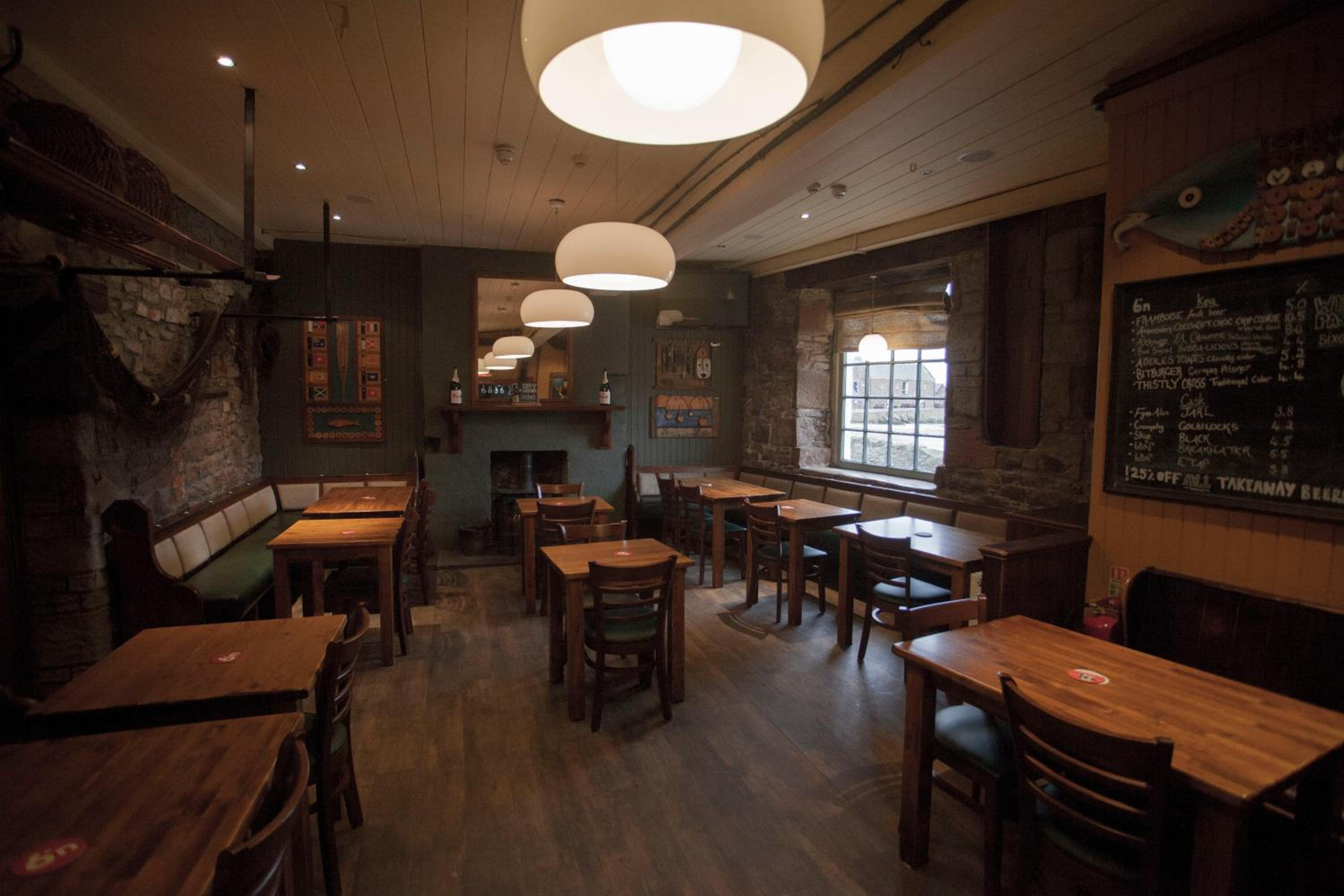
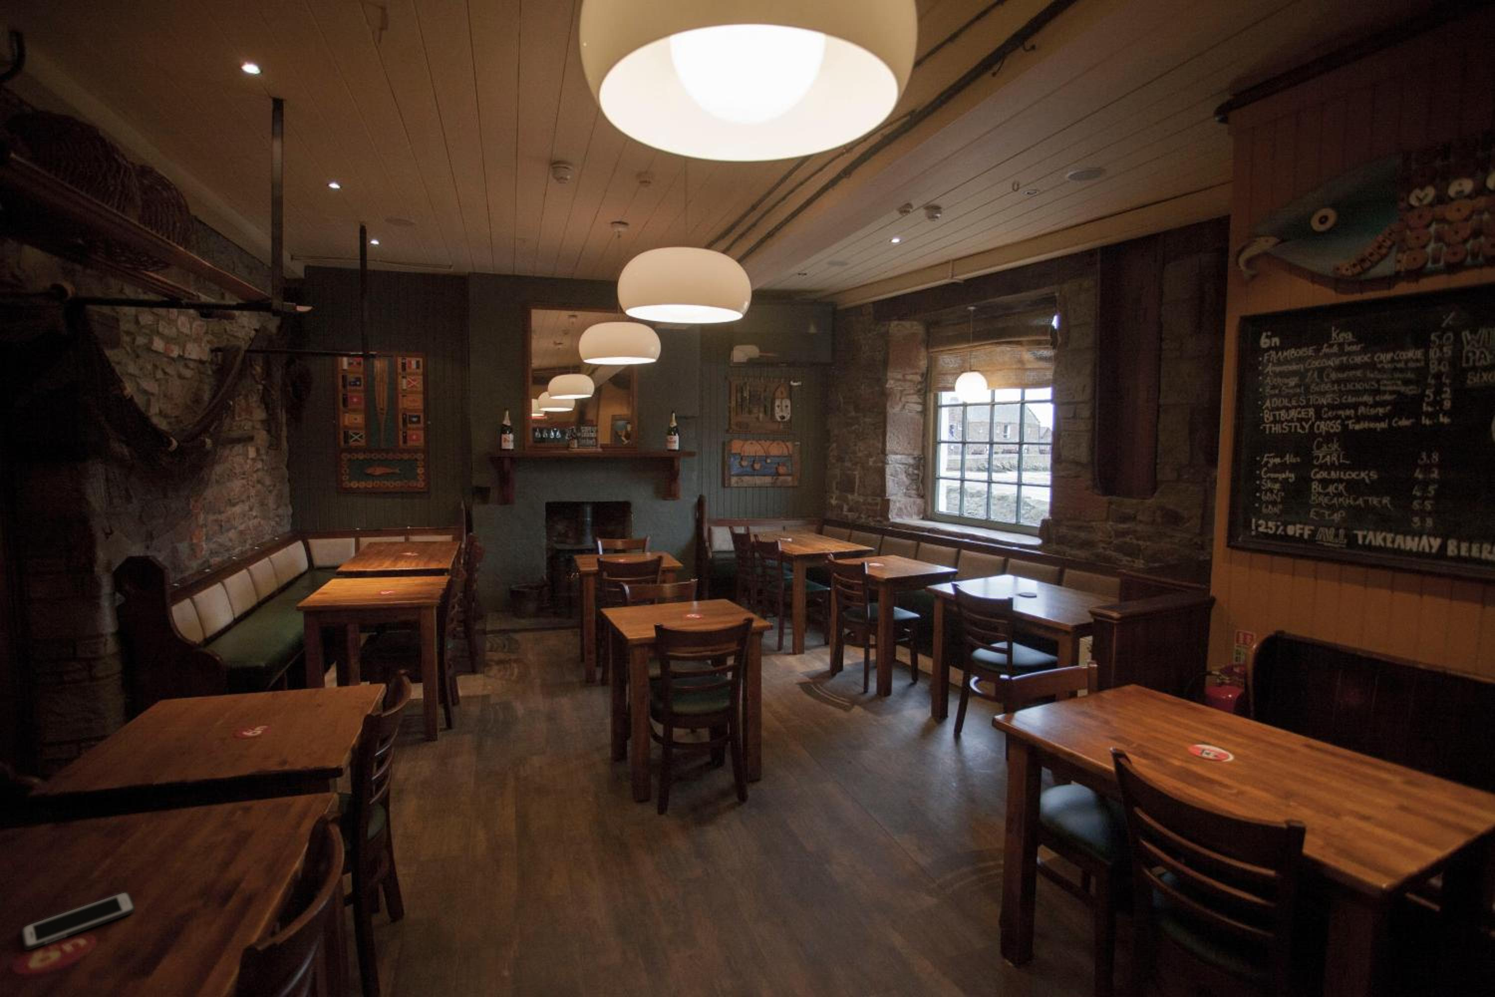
+ cell phone (80, 920)
